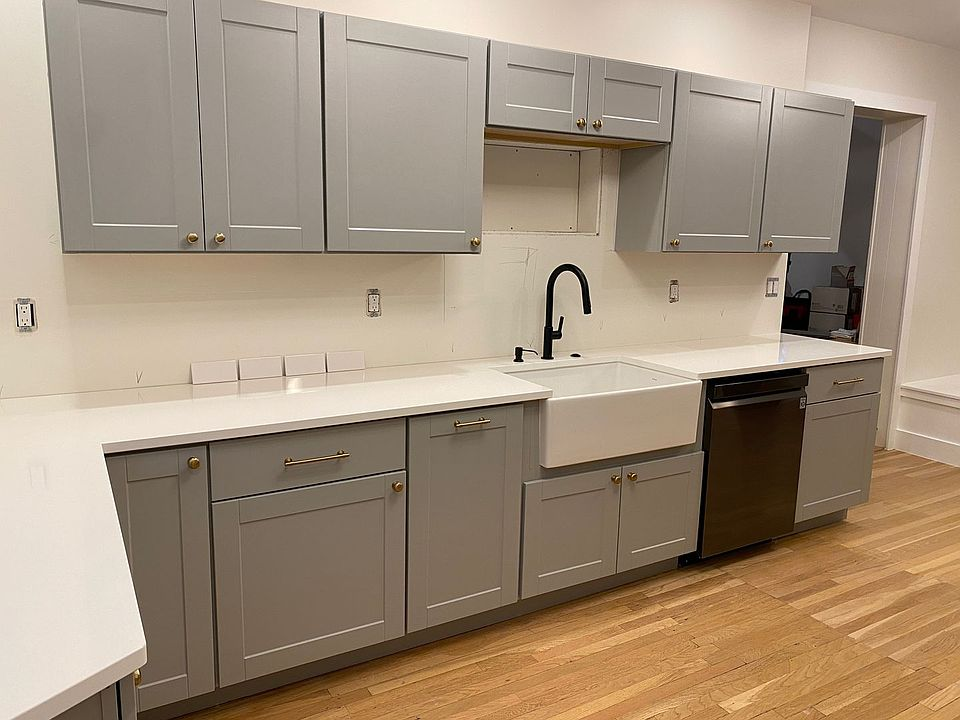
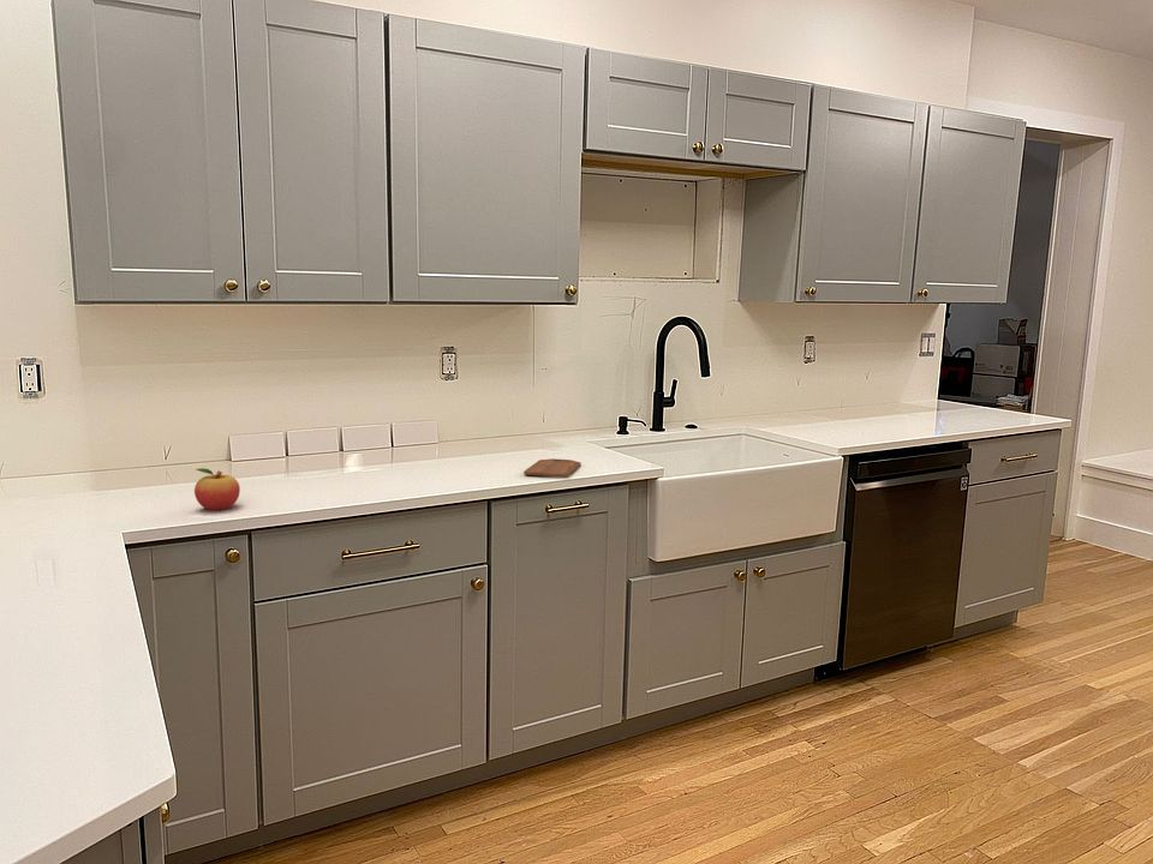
+ fruit (216, 487)
+ cutting board (554, 467)
